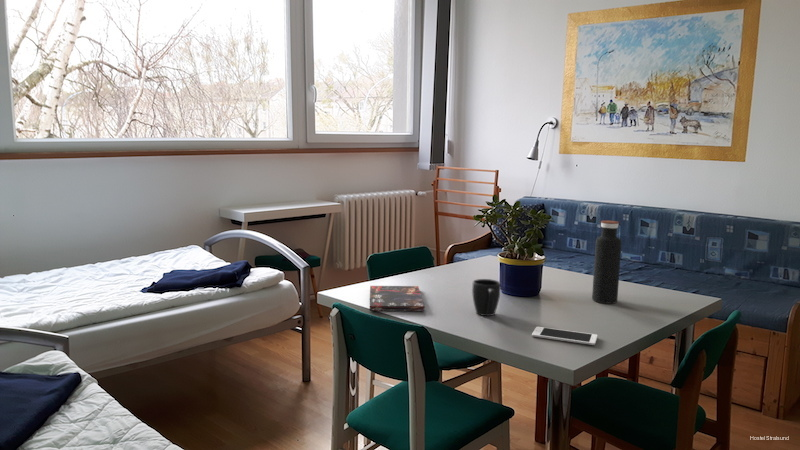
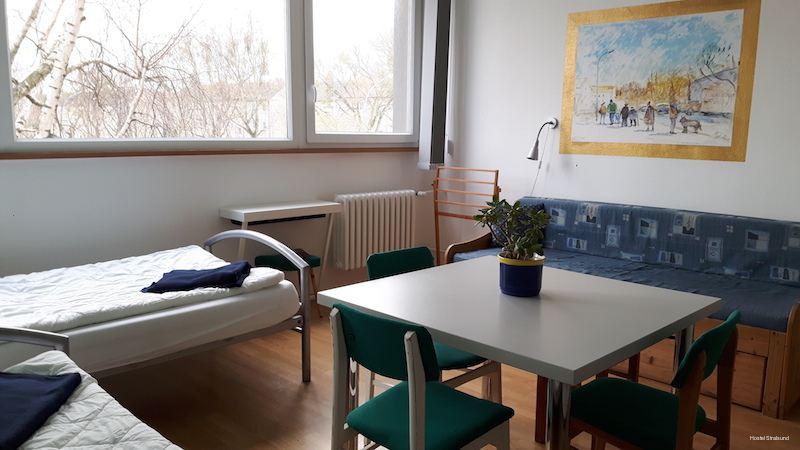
- cell phone (564, 335)
- water bottle (607, 261)
- mug (487, 299)
- book (395, 297)
